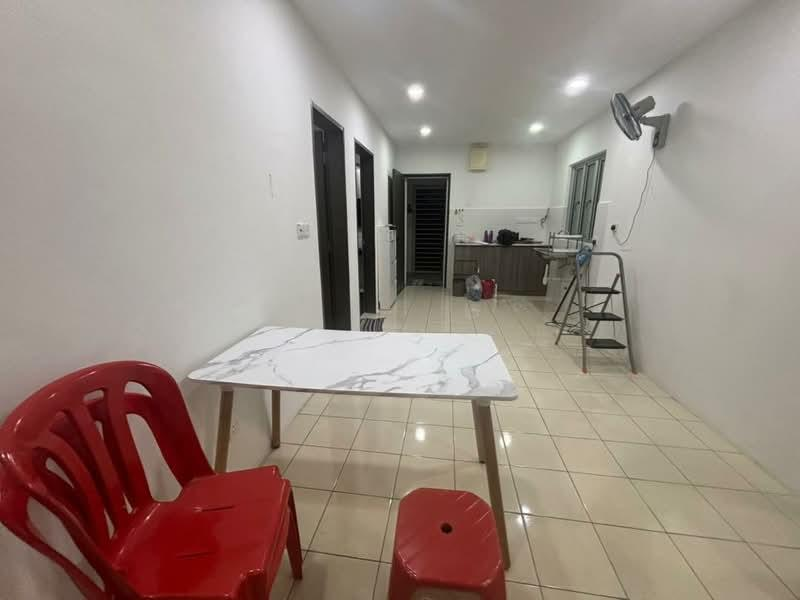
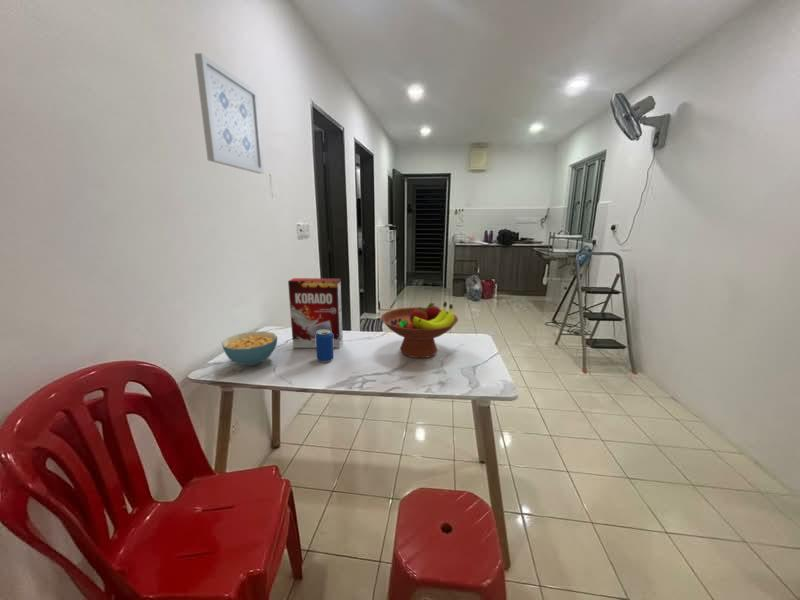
+ wall art (234, 122)
+ beverage can (324, 345)
+ cereal box (316, 313)
+ cereal bowl (251, 351)
+ fruit bowl (419, 327)
